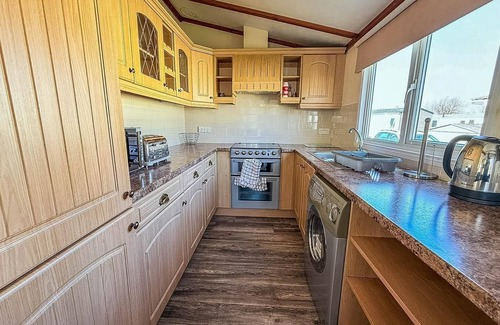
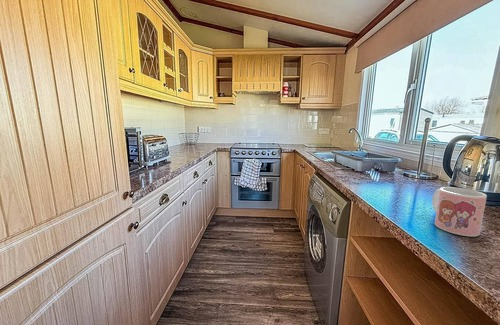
+ mug (453, 208)
